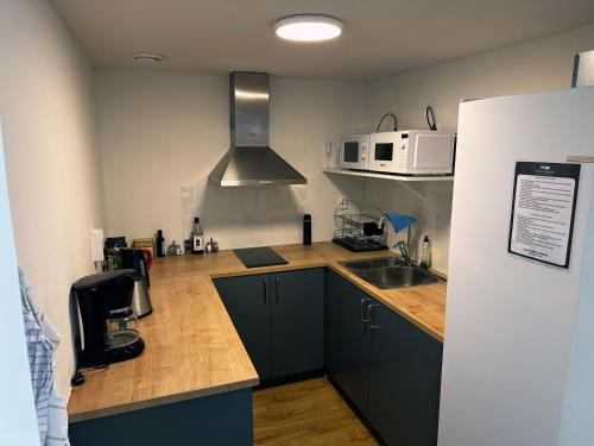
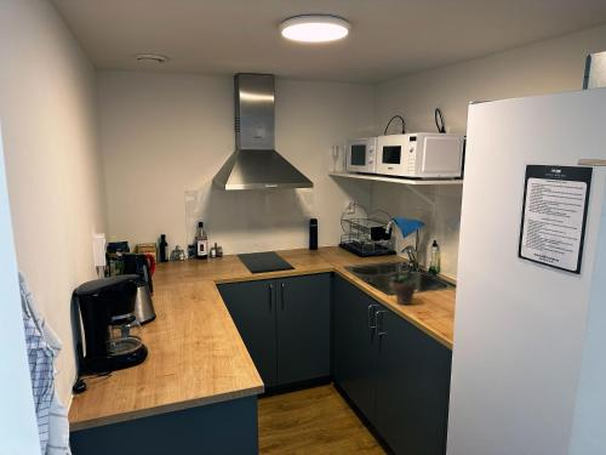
+ succulent plant (405, 284)
